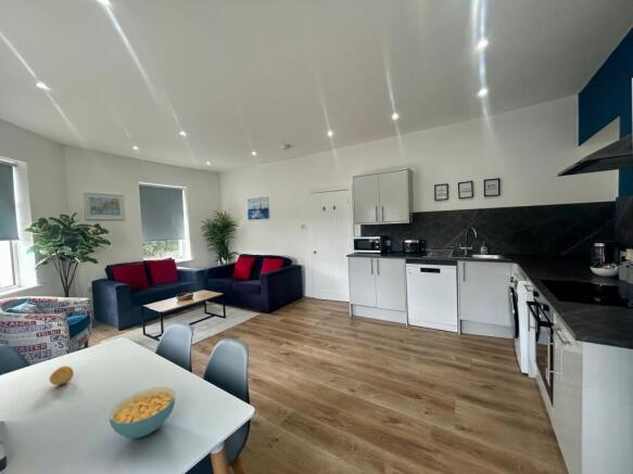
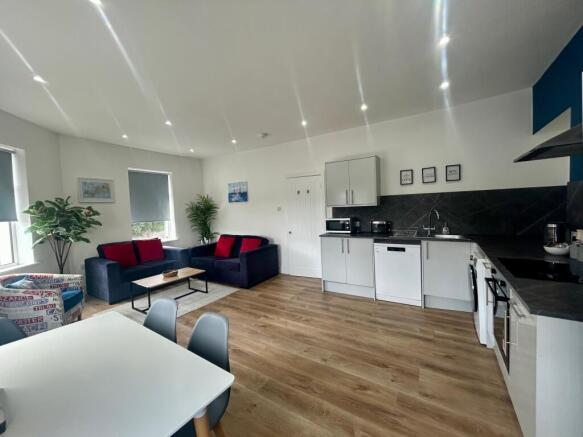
- cereal bowl (144, 417)
- fruit (61, 375)
